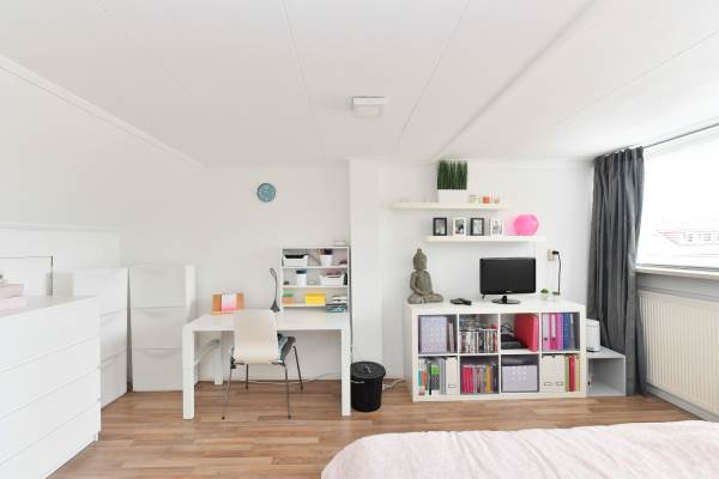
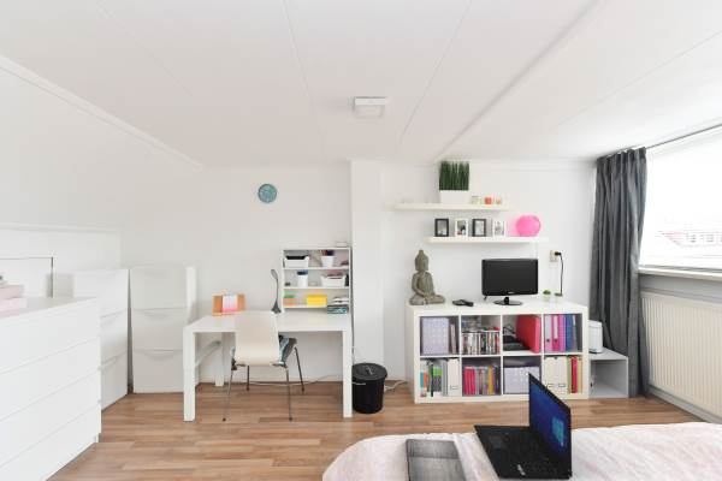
+ hardback book (433, 458)
+ laptop (516, 426)
